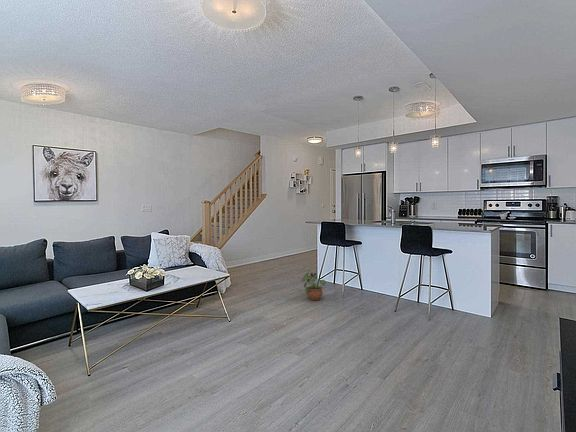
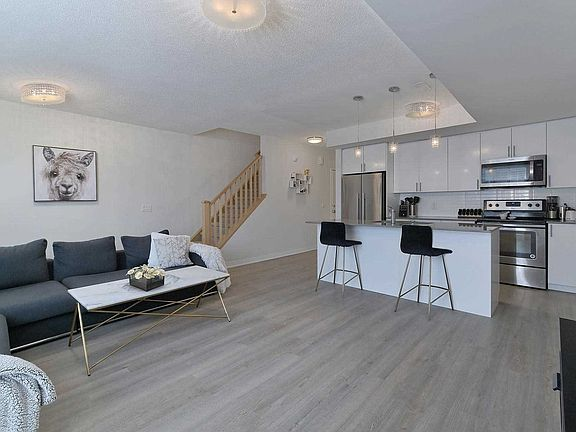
- potted plant (312, 284)
